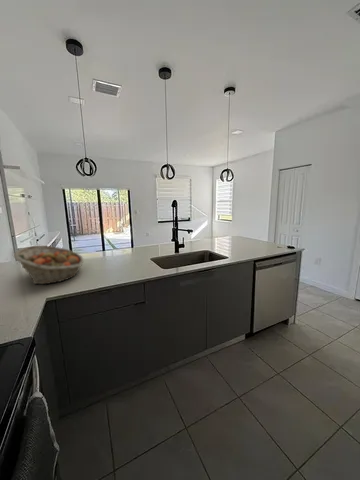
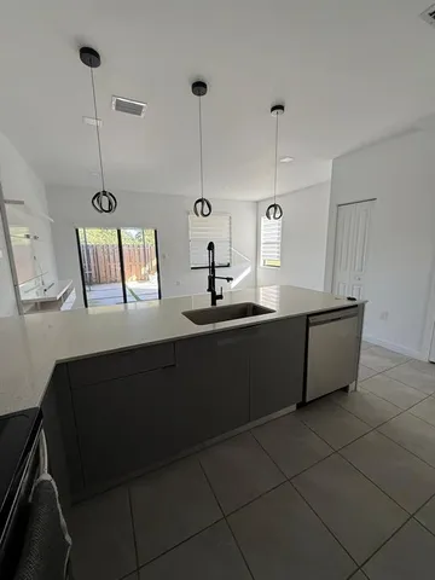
- fruit basket (52, 261)
